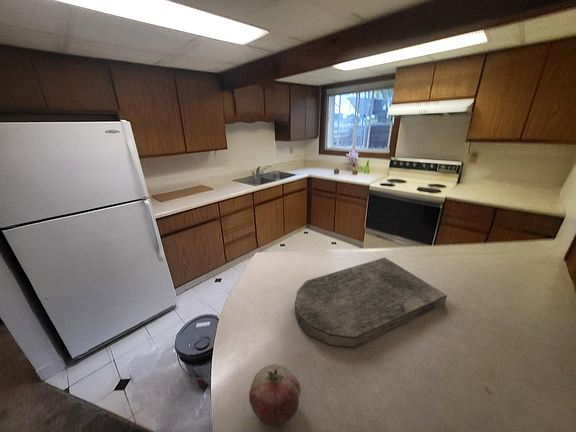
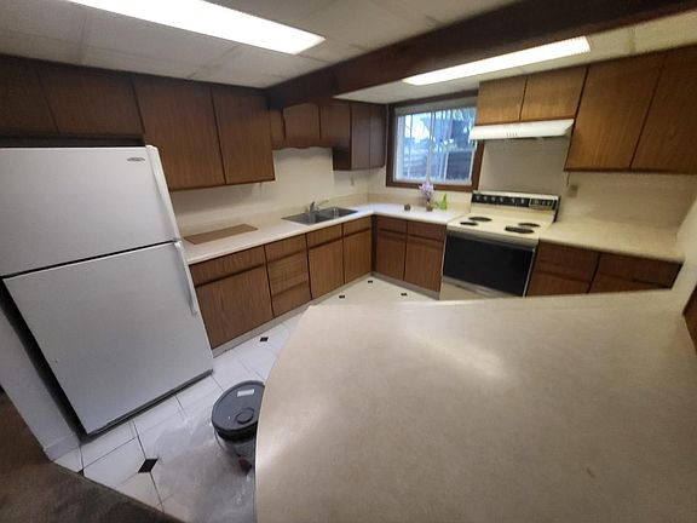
- cutting board (361, 296)
- fruit (274, 391)
